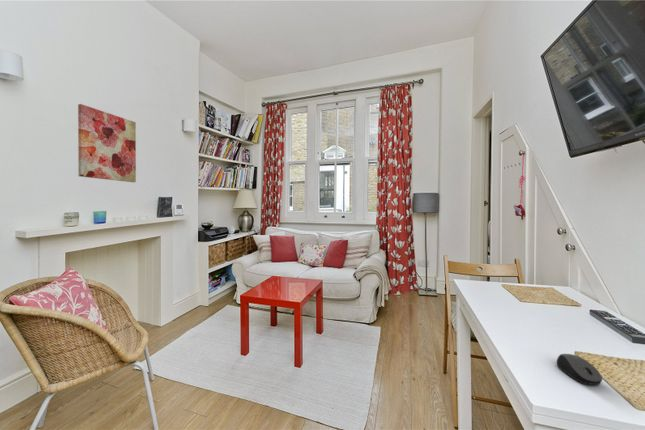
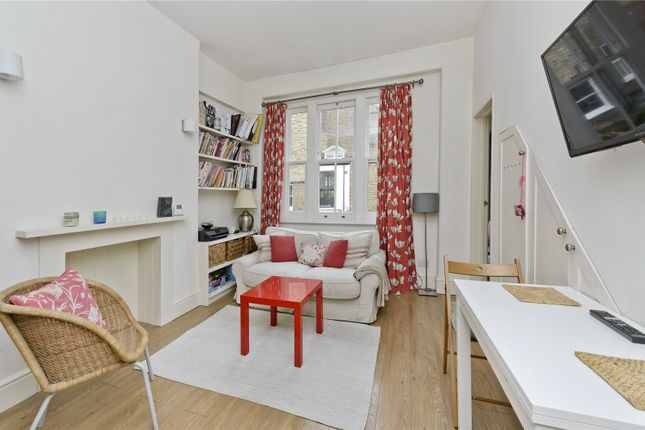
- wall art (109, 146)
- computer mouse (577, 366)
